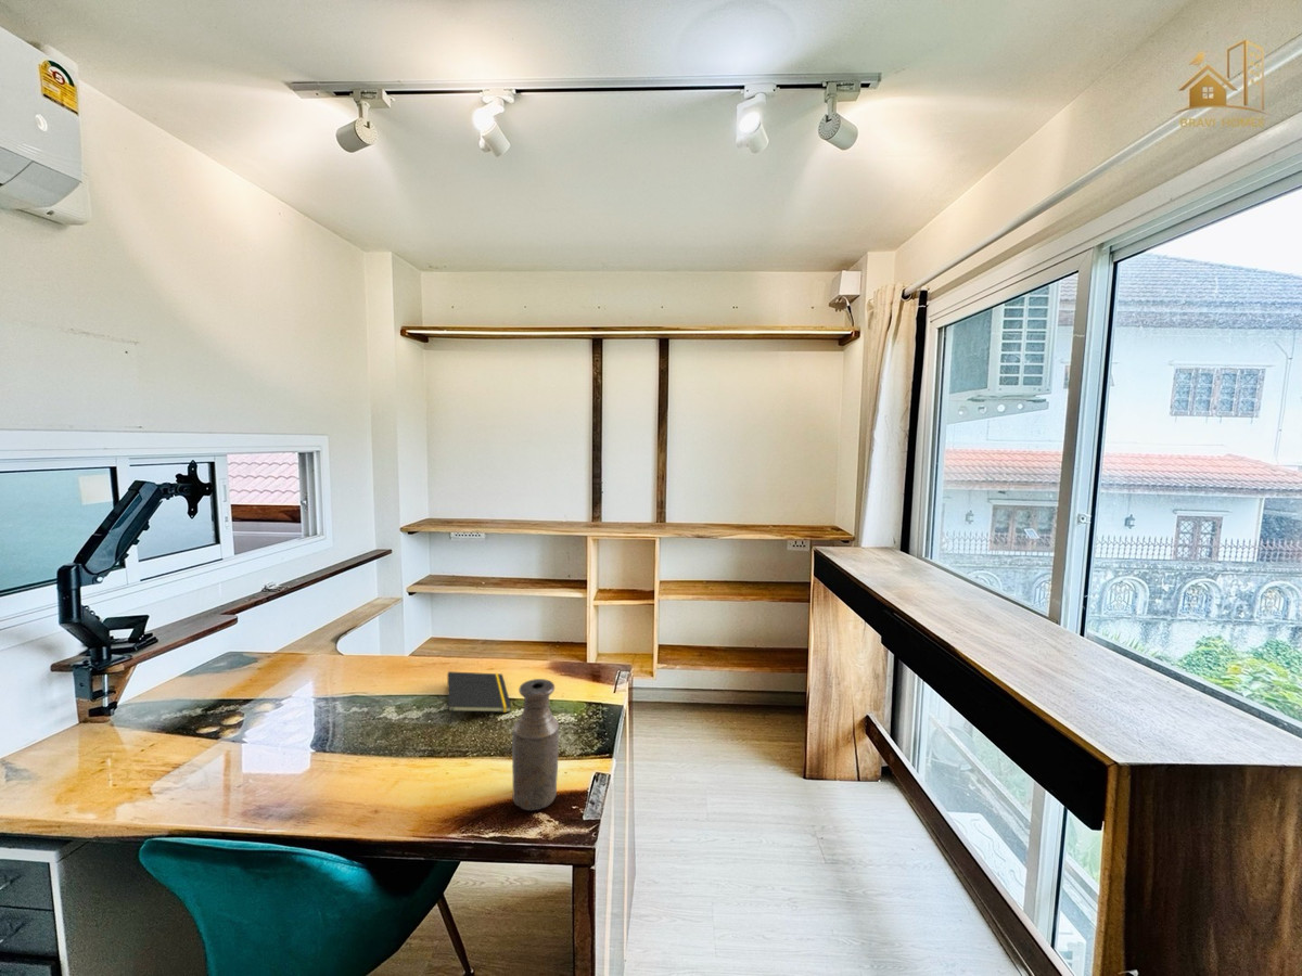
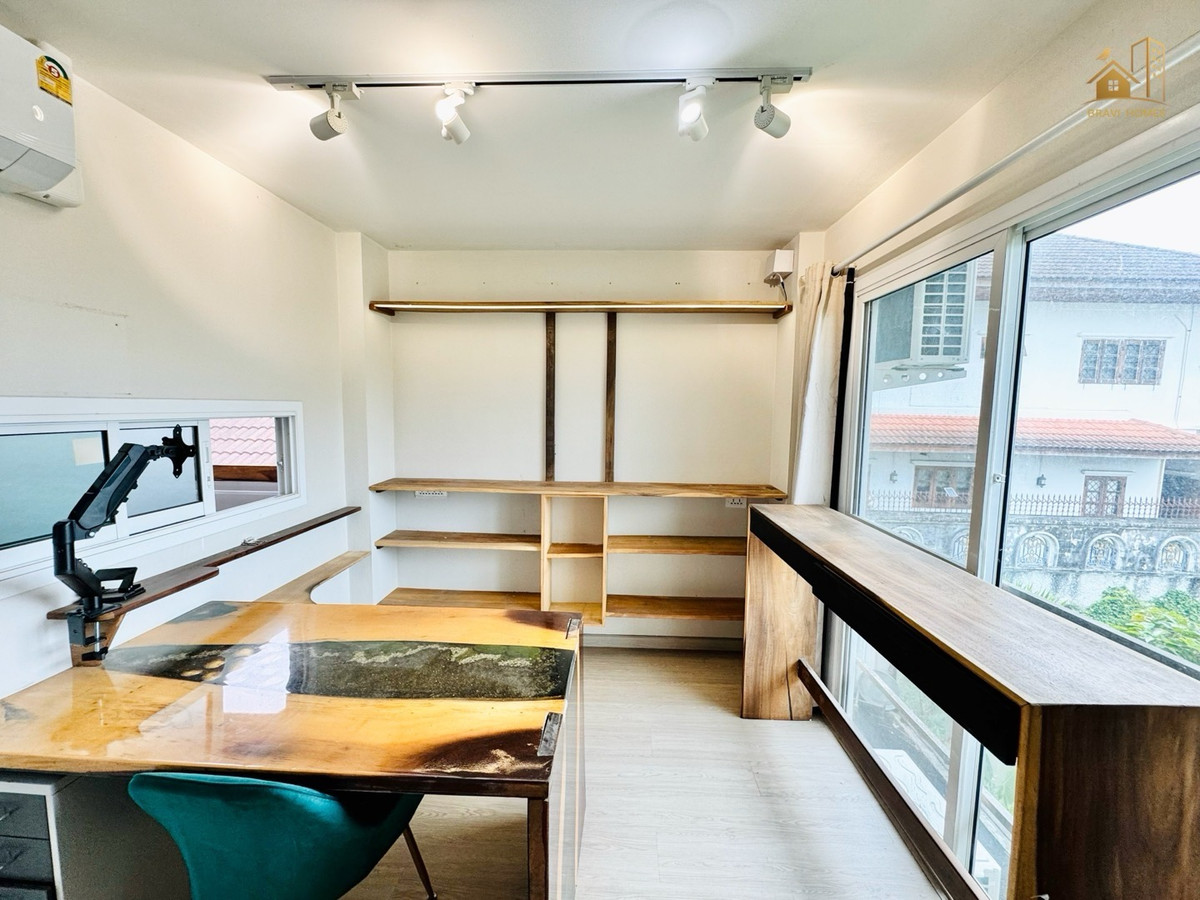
- bottle (535, 742)
- notepad (477, 691)
